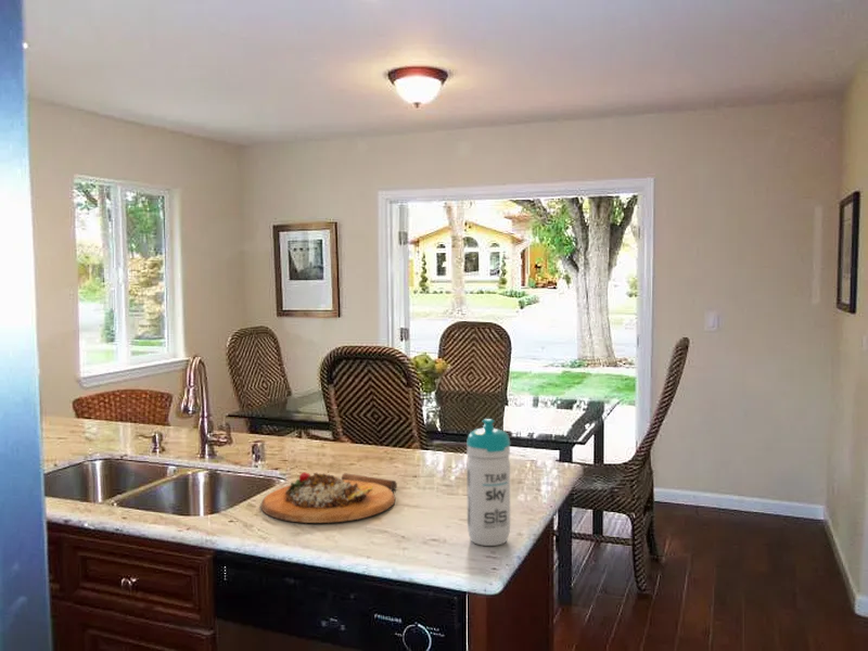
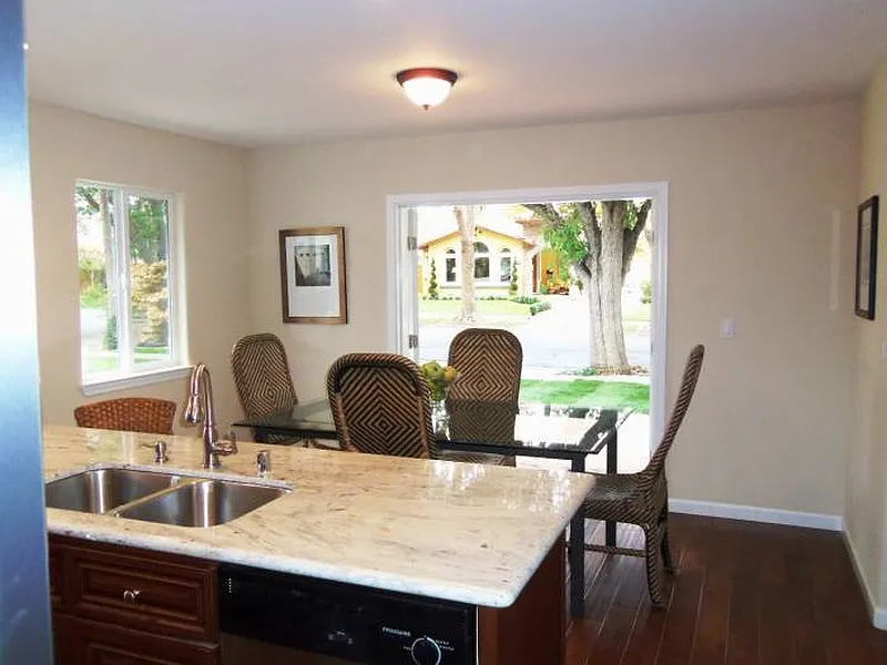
- water bottle (488, 480)
- cutting board (333, 485)
